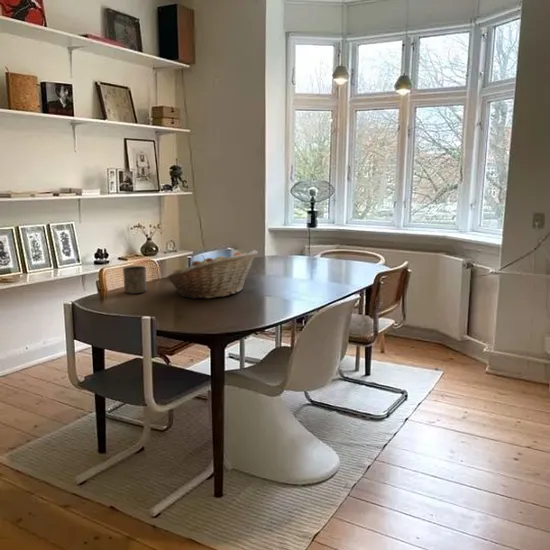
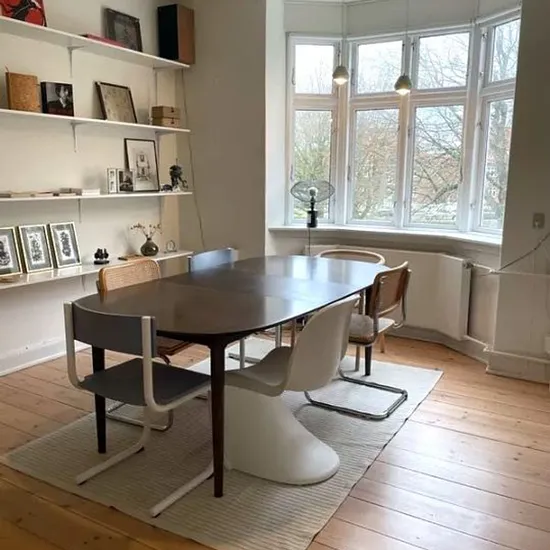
- fruit basket (214, 271)
- cup (134, 279)
